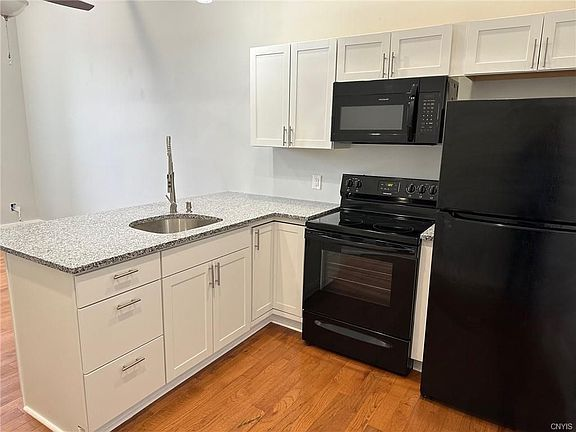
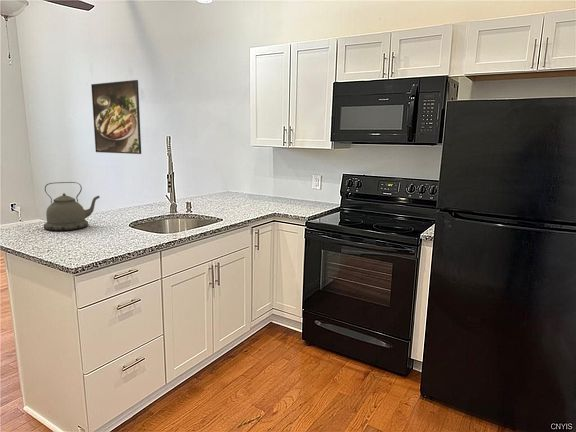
+ kettle (67, 204)
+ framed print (115, 118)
